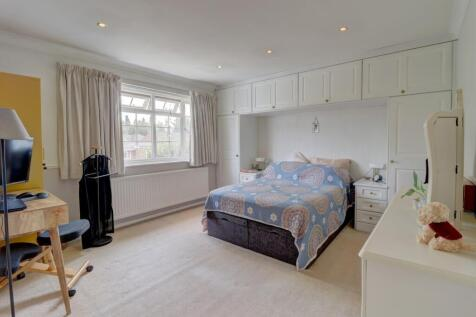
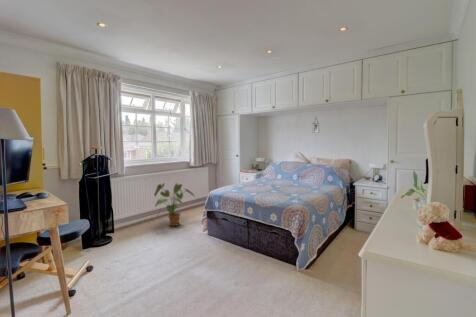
+ house plant (173, 203)
